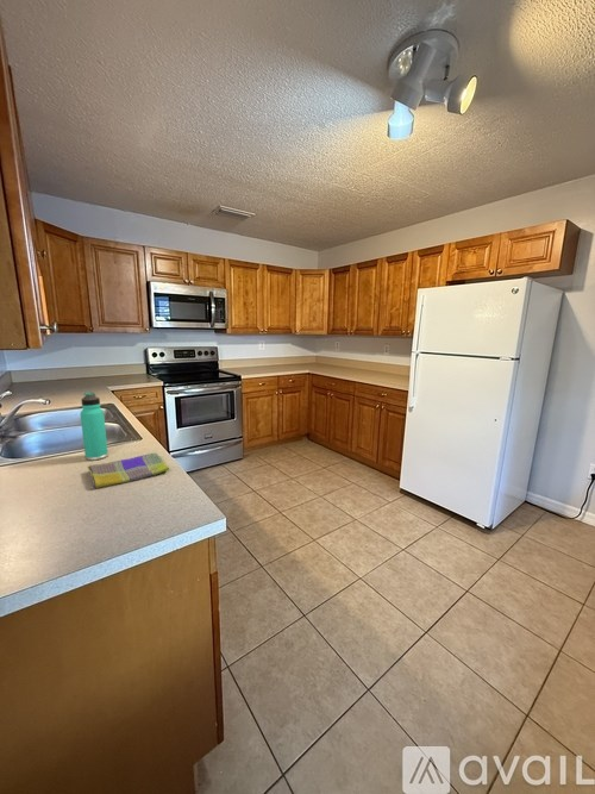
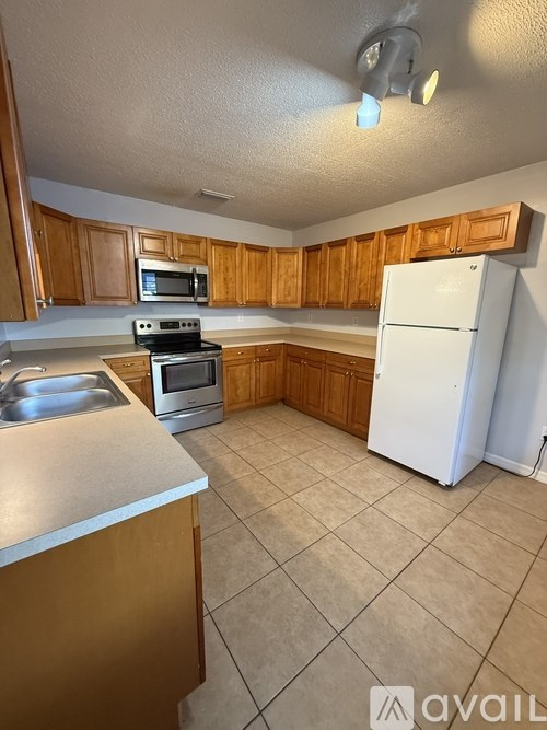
- dish towel (129, 468)
- thermos bottle (93, 425)
